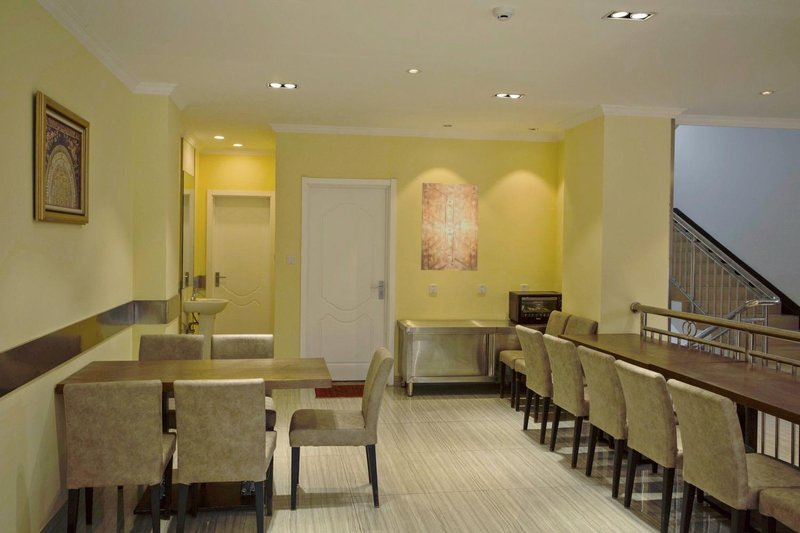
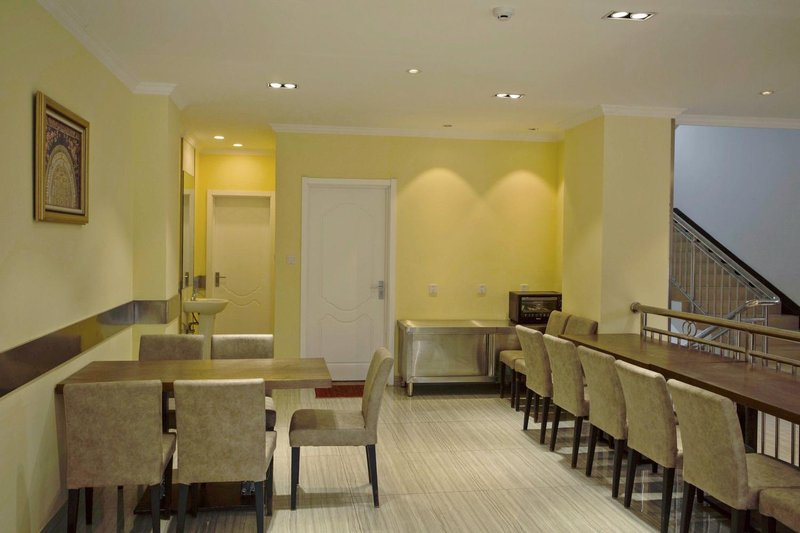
- wall art (450, 227)
